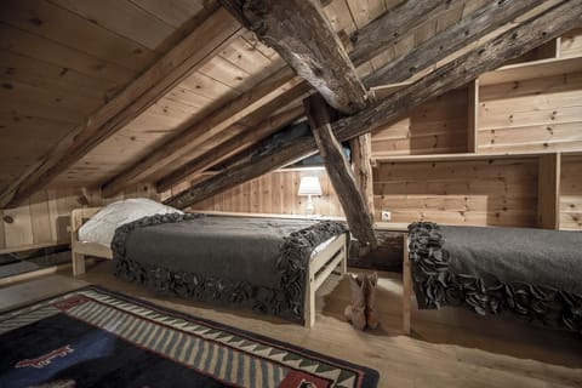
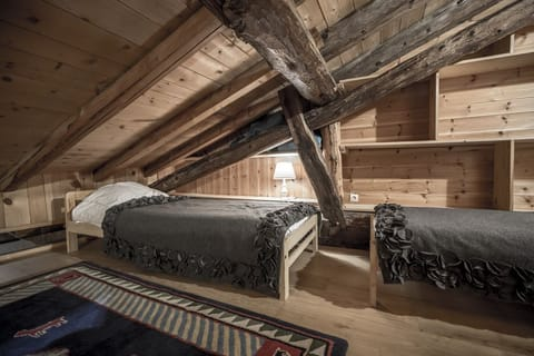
- boots (360, 293)
